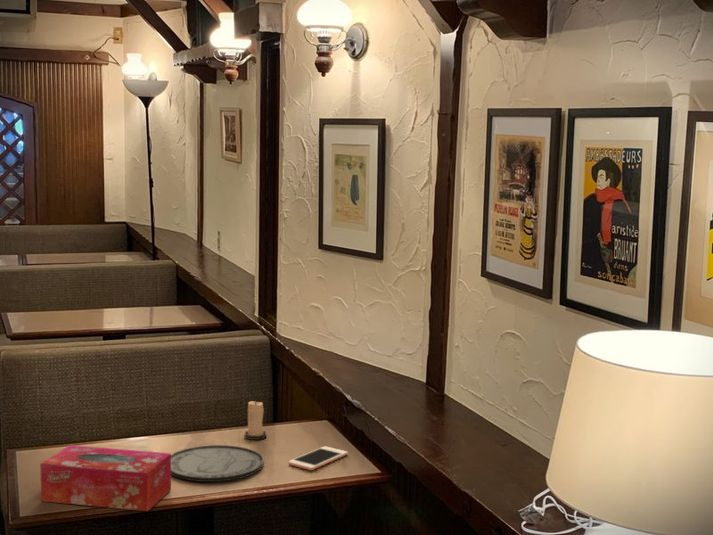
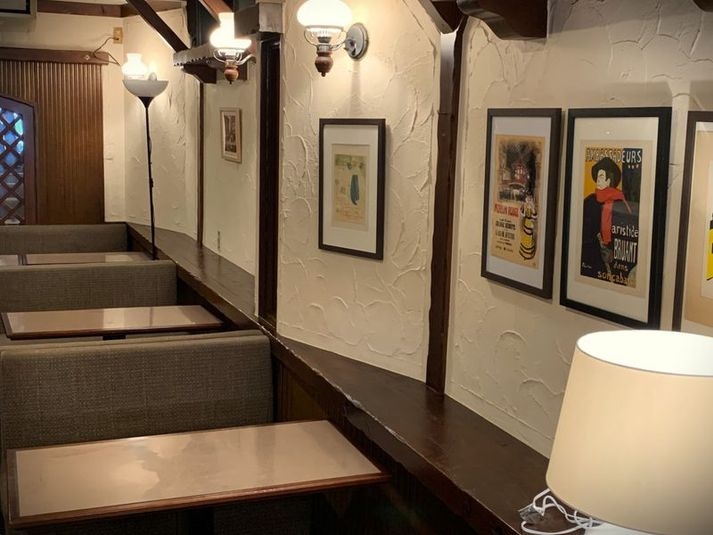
- plate (214, 462)
- cell phone (318, 457)
- tissue box (107, 476)
- candle (255, 417)
